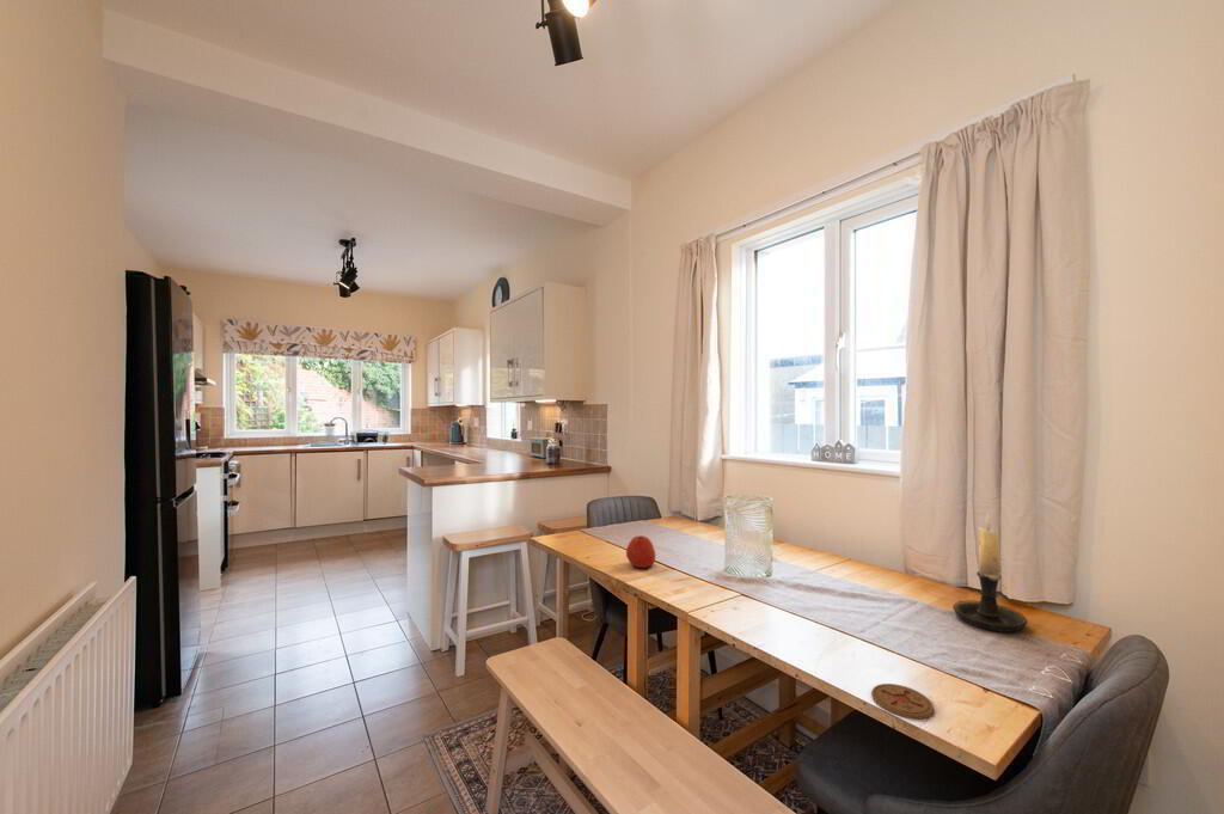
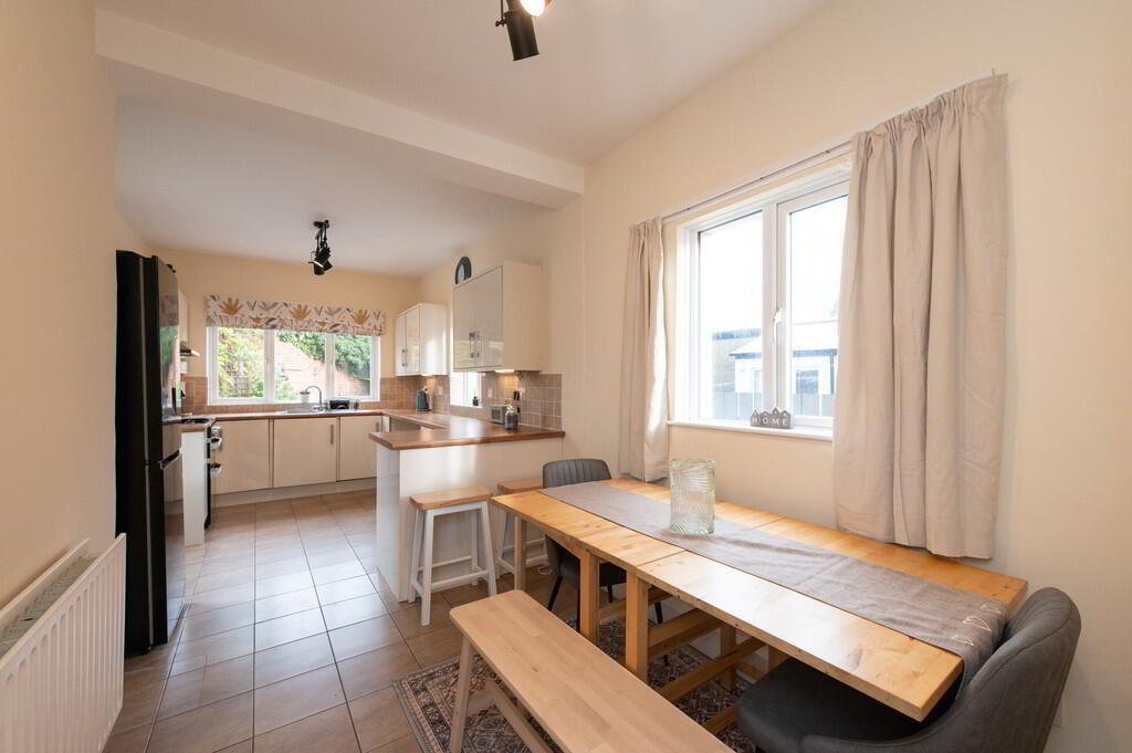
- apple (641, 550)
- candle holder (989, 564)
- coaster (901, 699)
